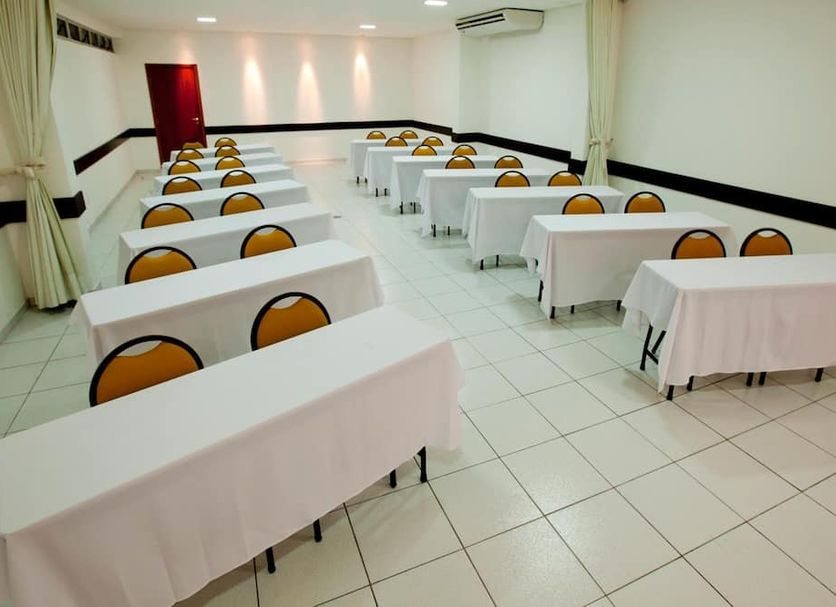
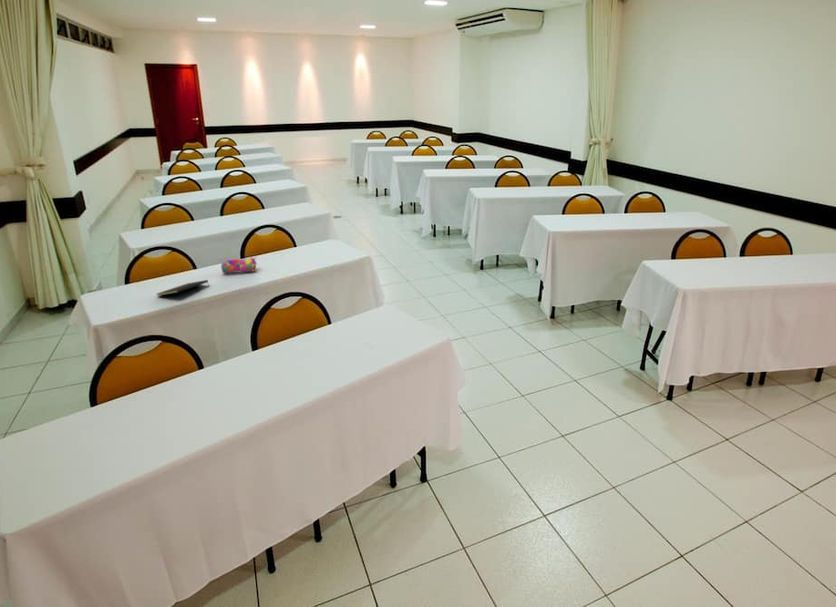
+ pencil case (239, 265)
+ notepad (182, 287)
